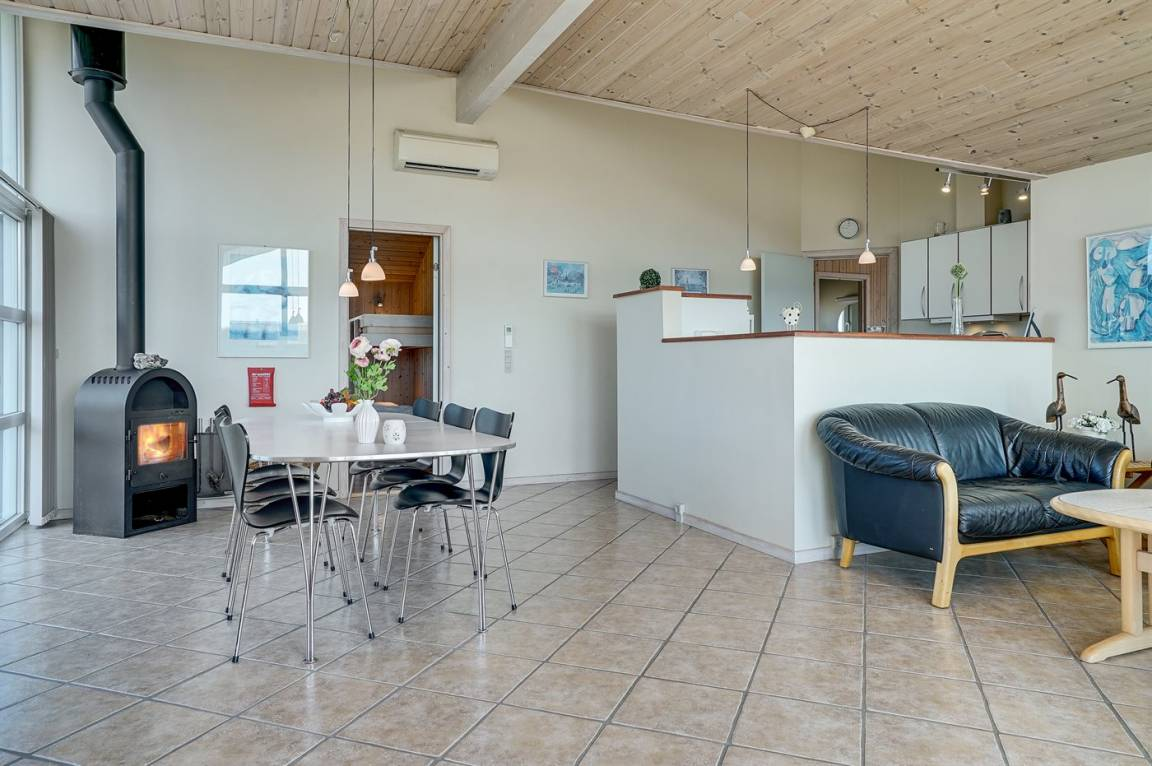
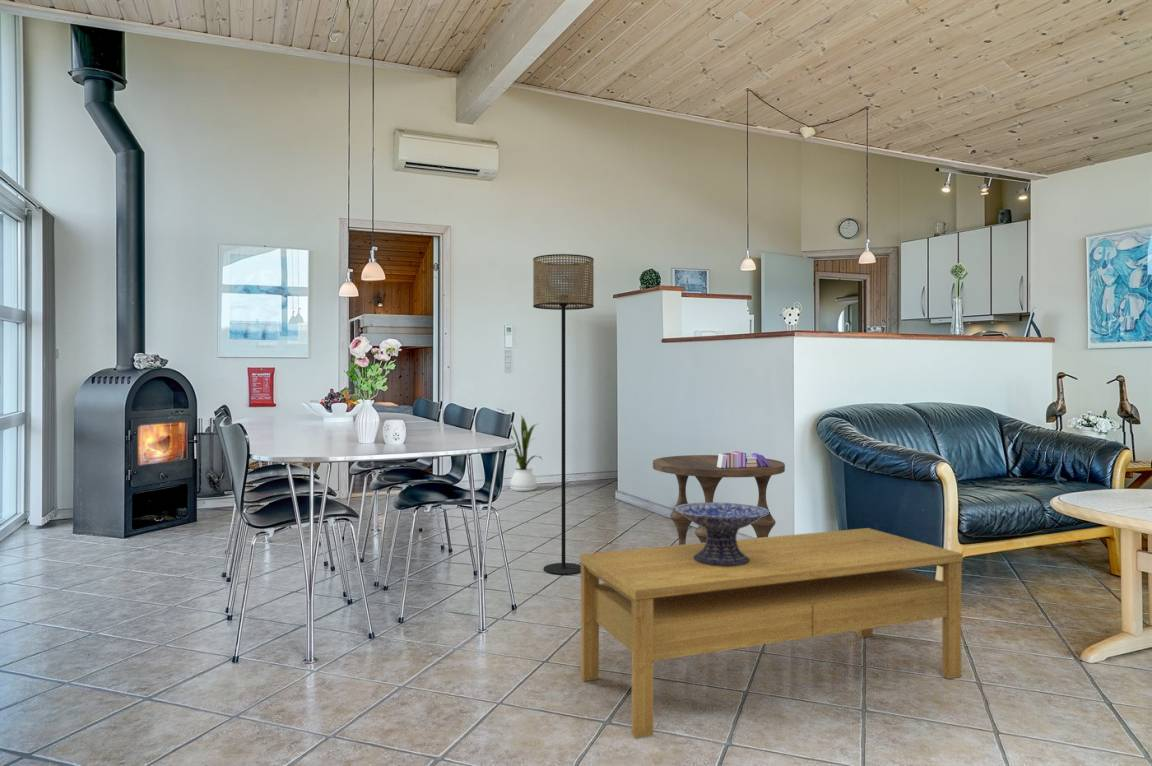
+ floor lamp (563, 414)
+ house plant (519, 448)
+ books (744, 458)
+ side table (705, 530)
+ coffee table (771, 615)
+ decorative bowl (721, 533)
